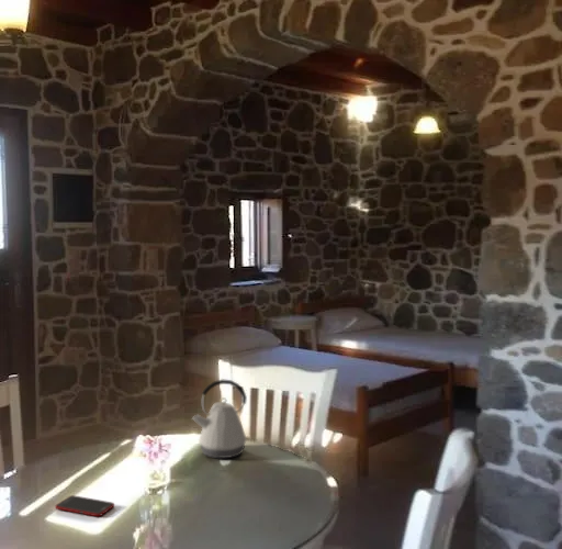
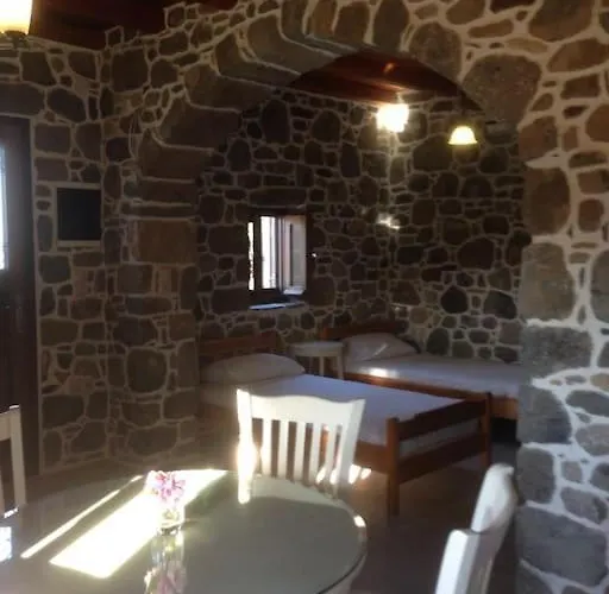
- cell phone (85, 505)
- kettle (221, 416)
